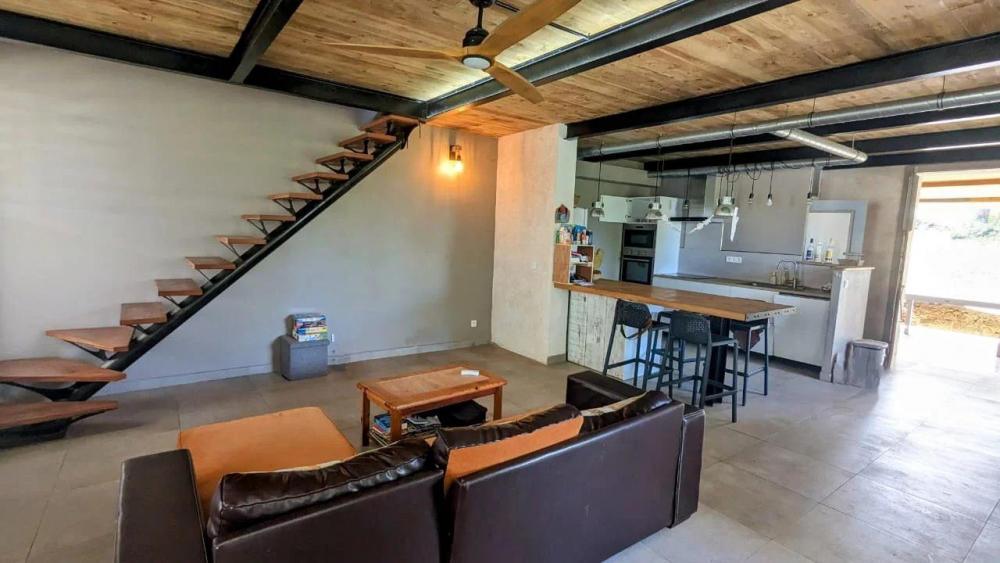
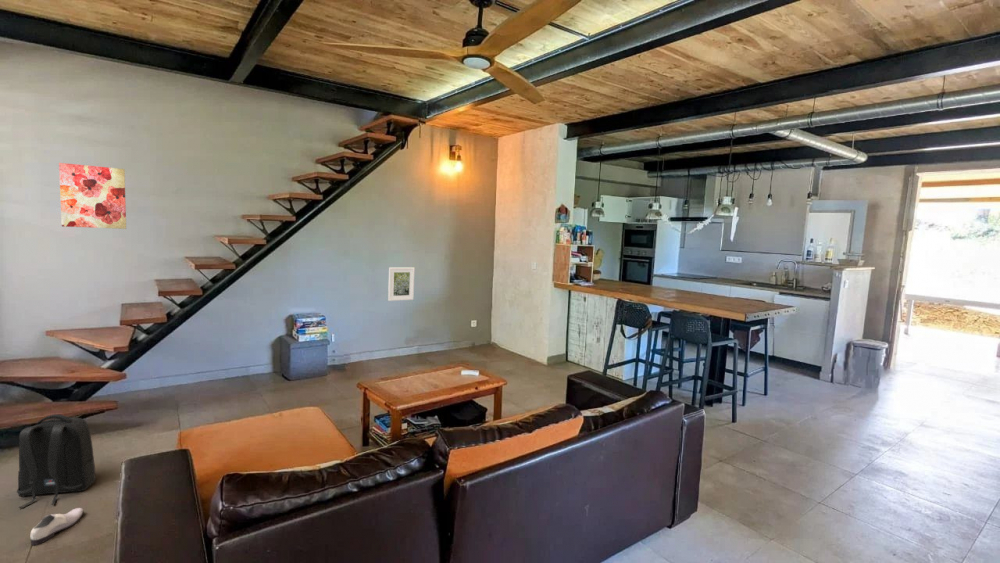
+ backpack (52, 454)
+ shoe (59, 519)
+ wall art (94, 197)
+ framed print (401, 283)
